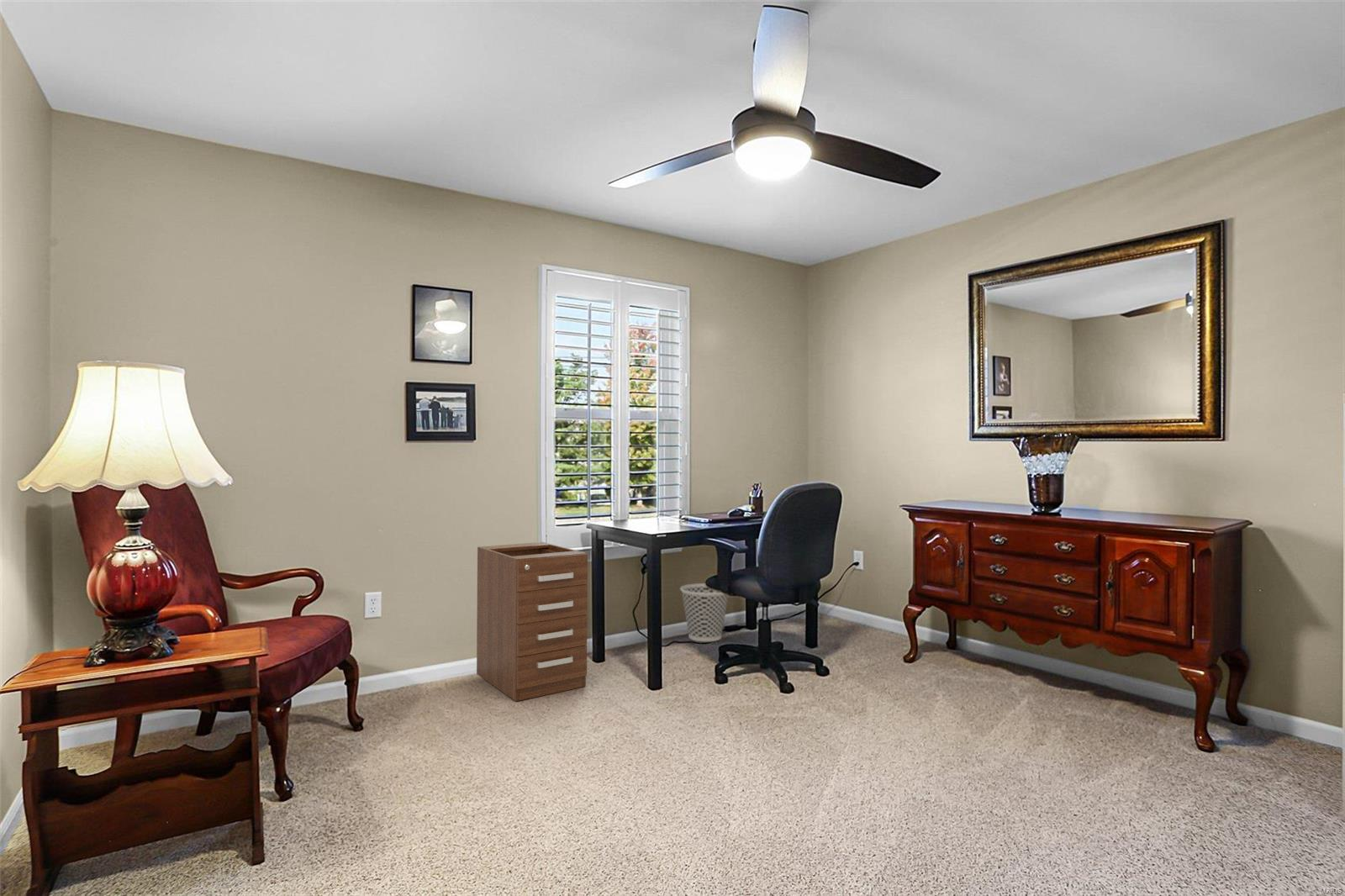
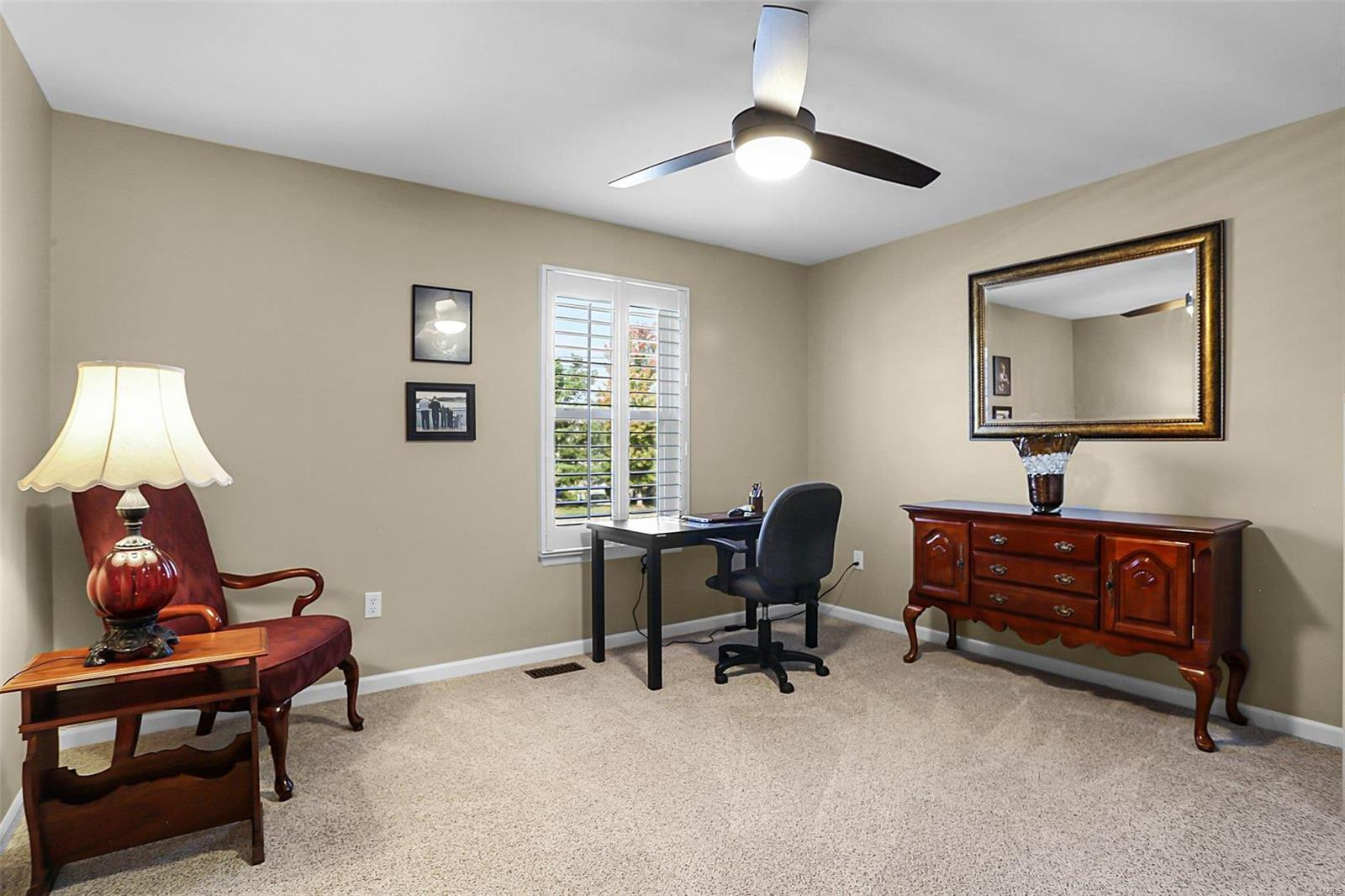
- filing cabinet (532, 615)
- wastebasket (704, 613)
